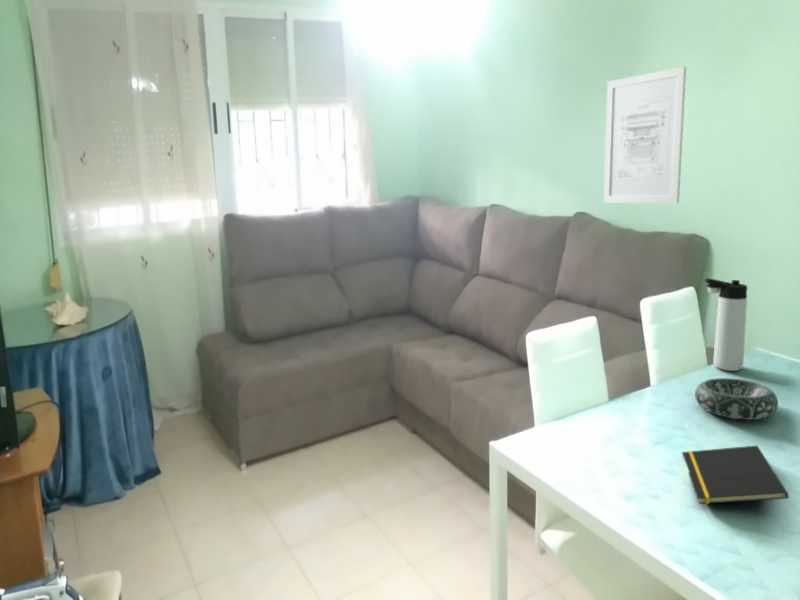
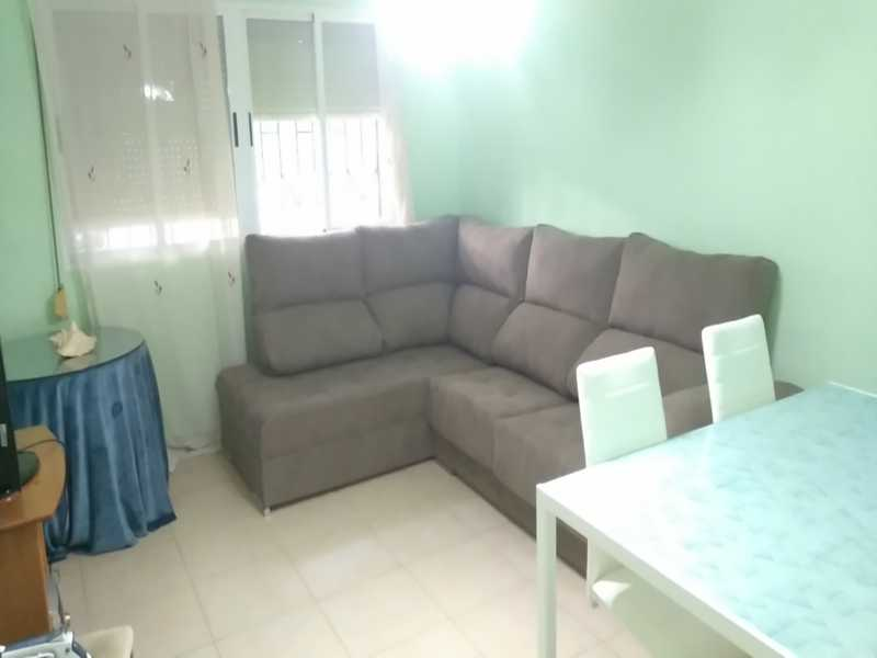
- wall art (641, 139)
- decorative bowl (735, 398)
- notepad (730, 473)
- thermos bottle (723, 323)
